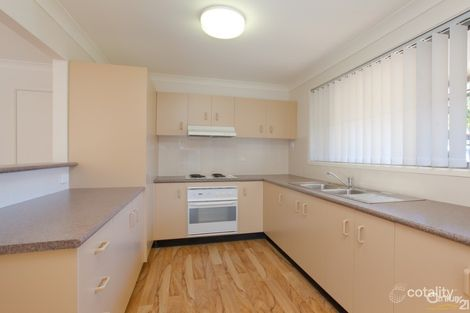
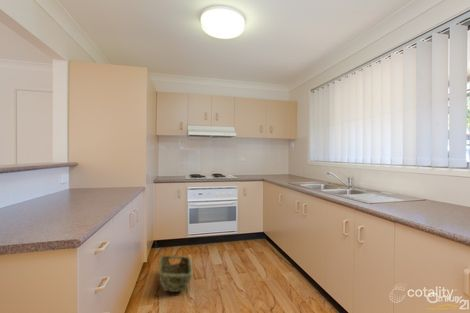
+ woven basket (175, 272)
